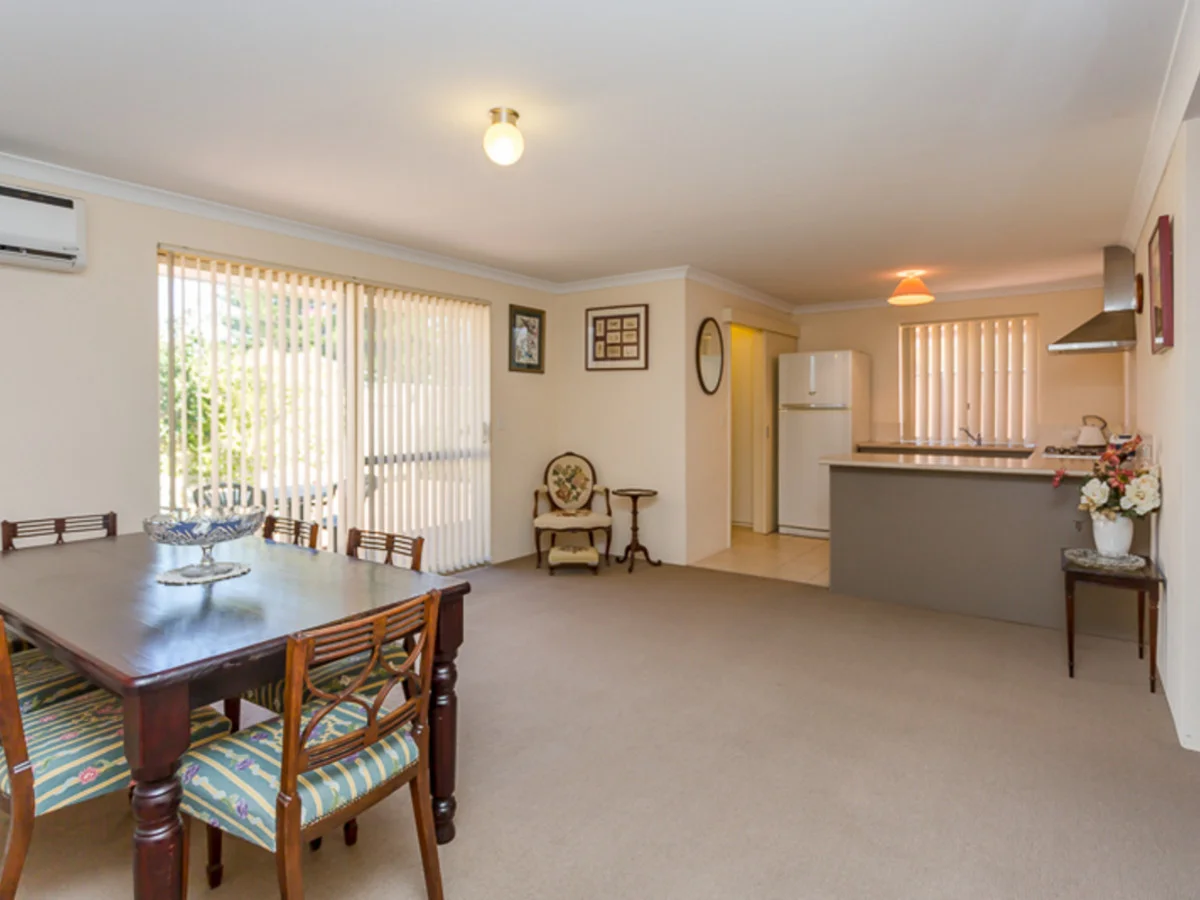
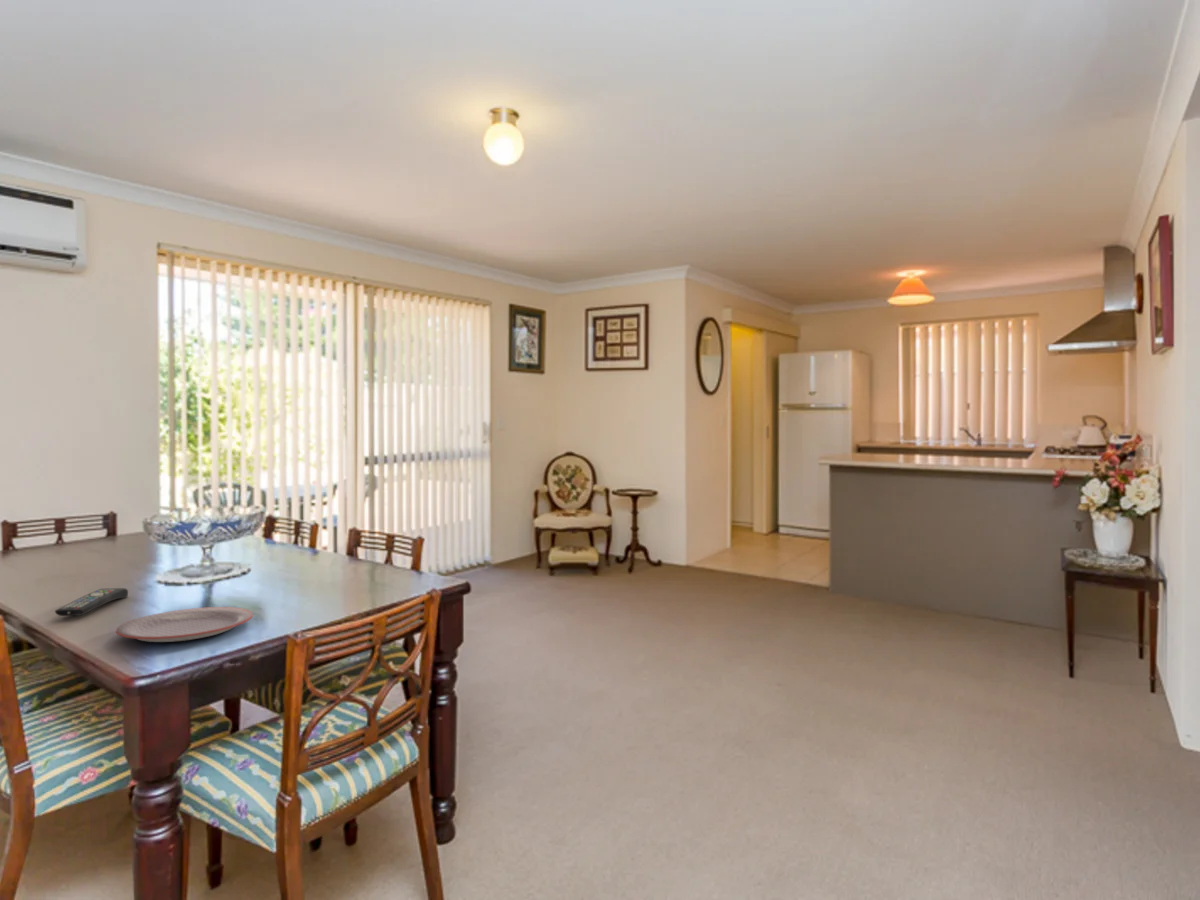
+ plate (187, 625)
+ remote control (94, 600)
